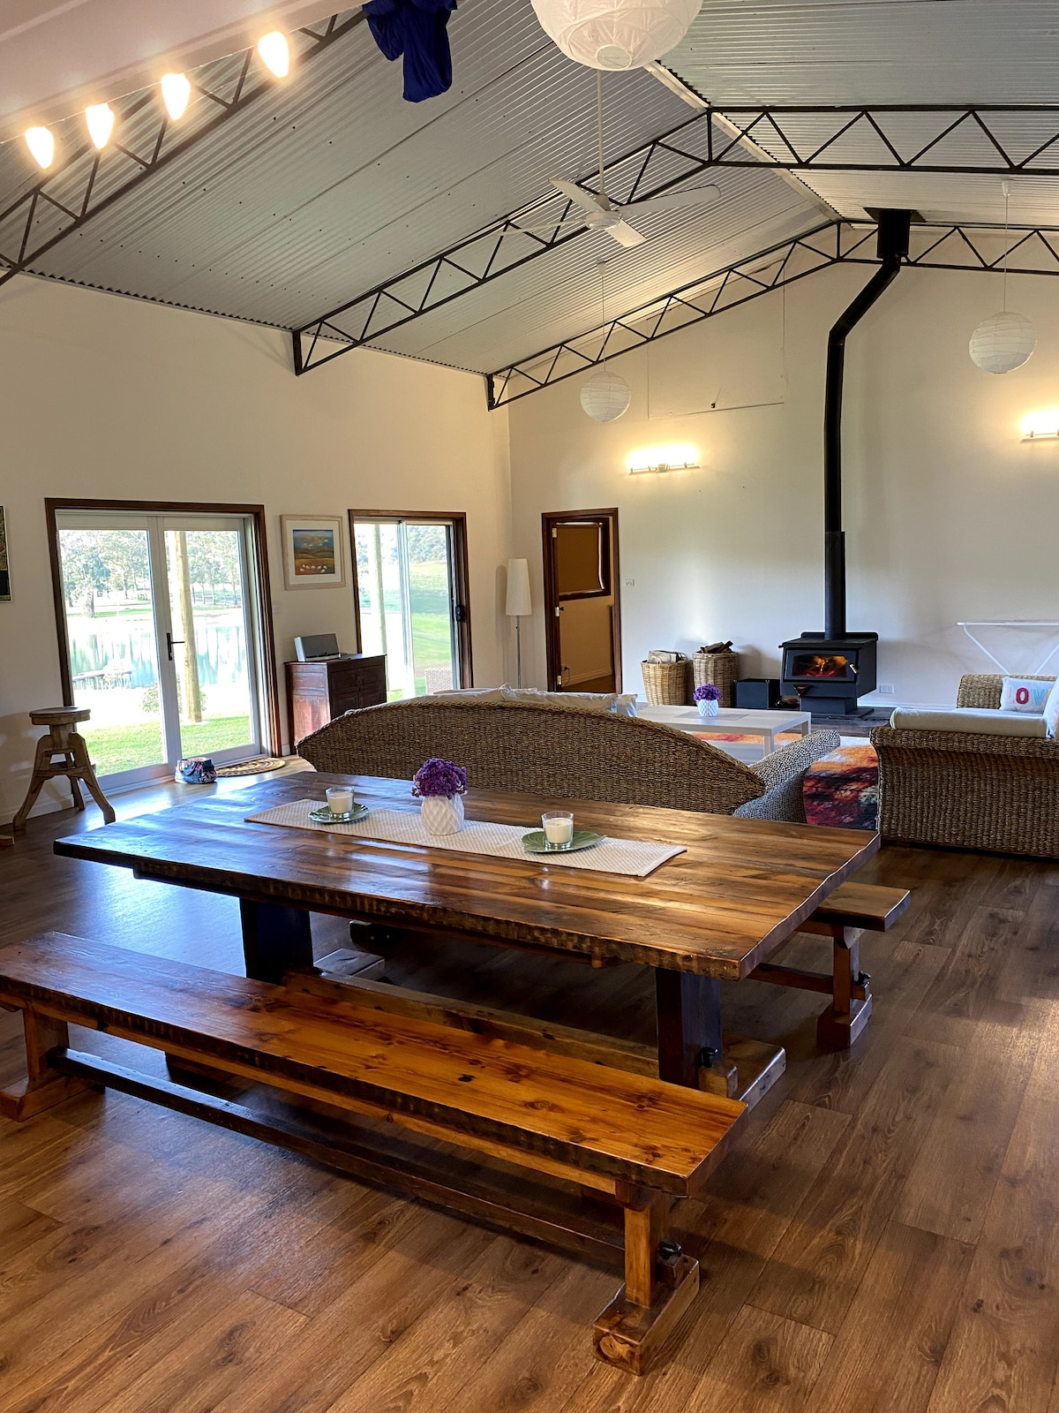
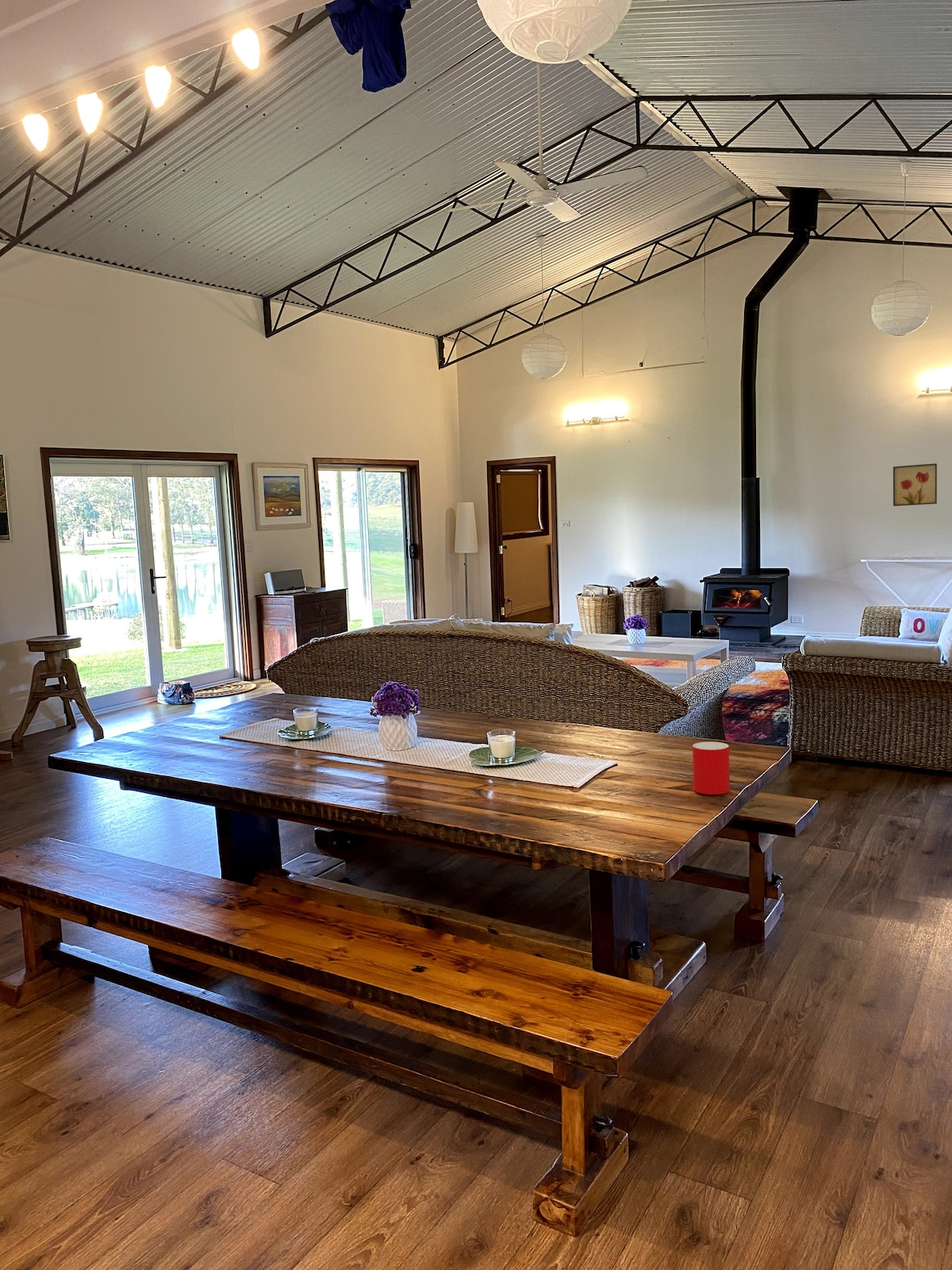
+ wall art (915, 485)
+ cup (709, 766)
